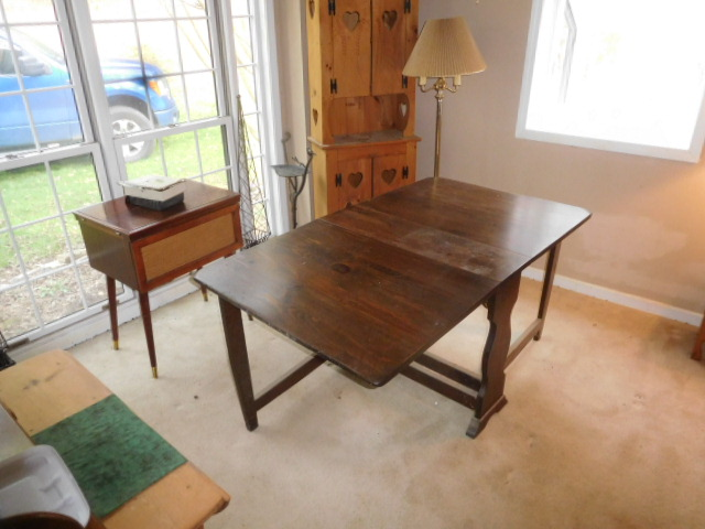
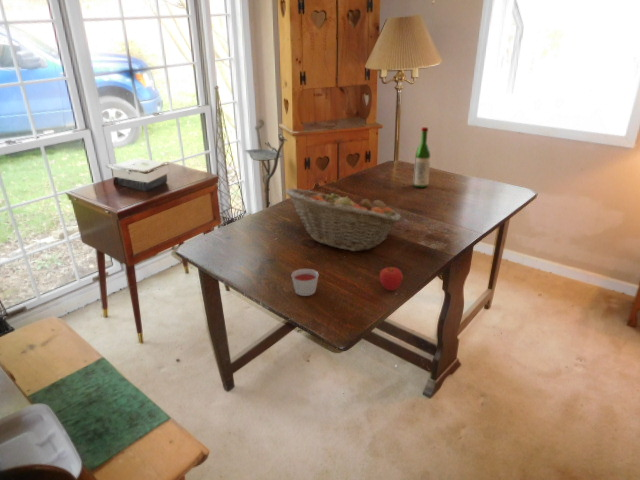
+ wine bottle (422, 157)
+ candle (305, 283)
+ apple (391, 278)
+ fruit basket (341, 212)
